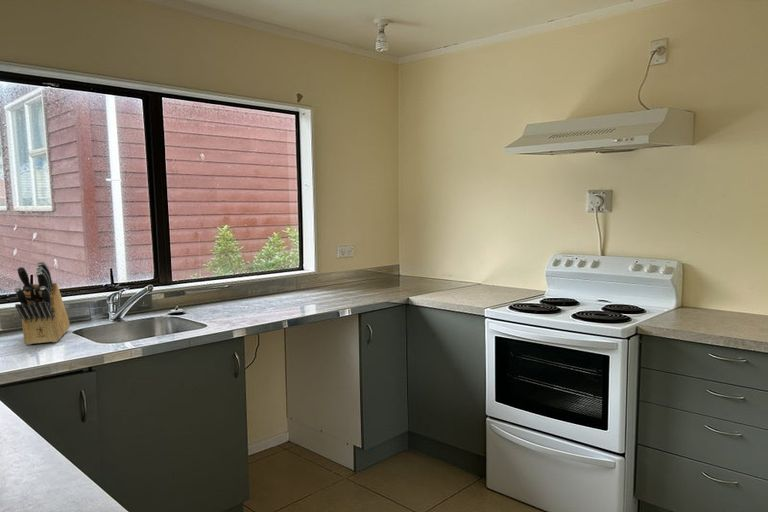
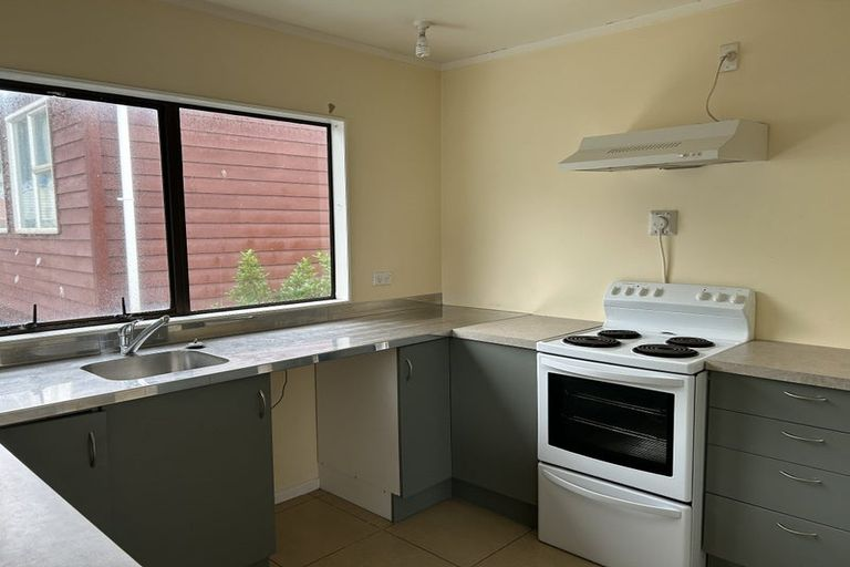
- knife block (42, 299)
